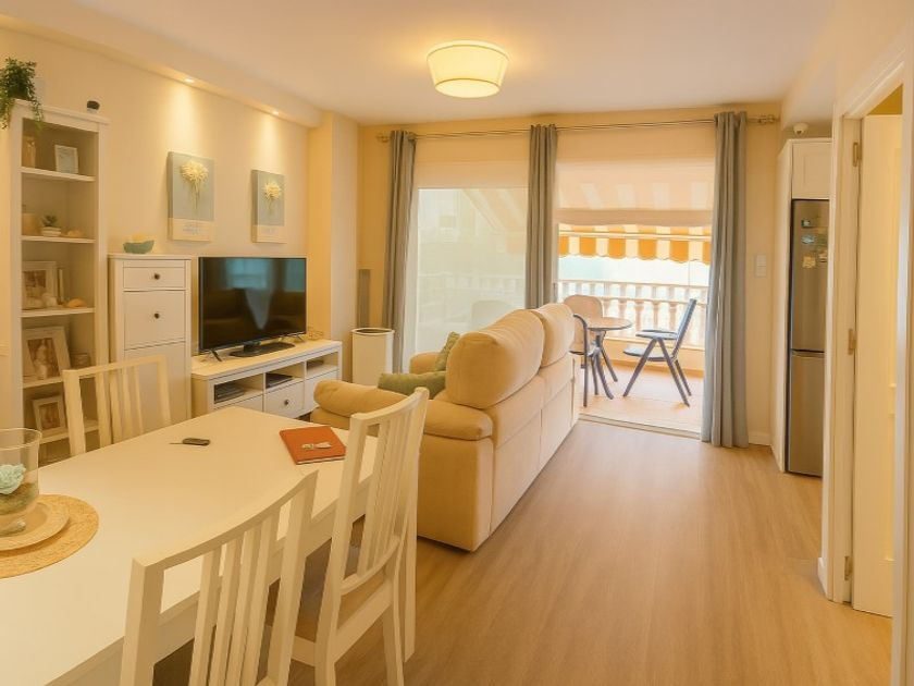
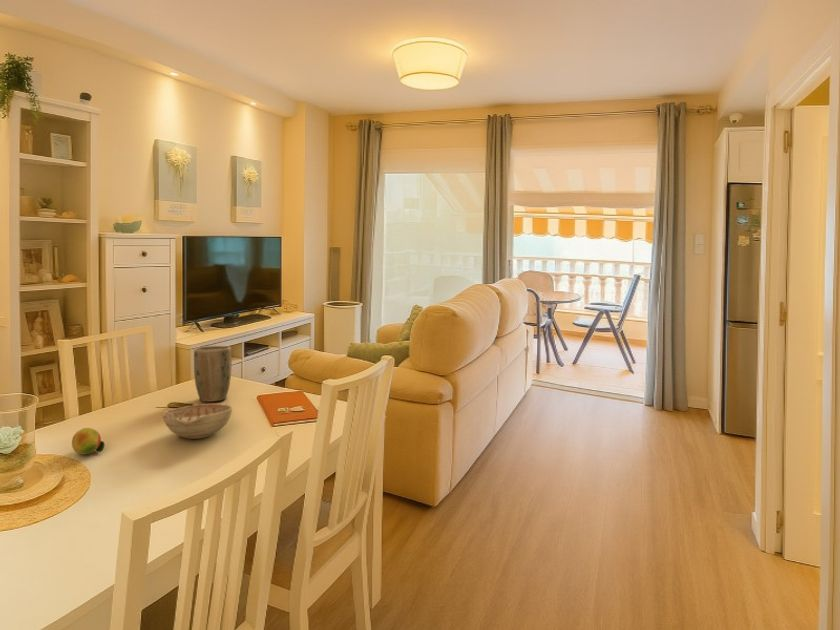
+ plant pot (213, 373)
+ decorative bowl (198, 421)
+ fruit (87, 440)
